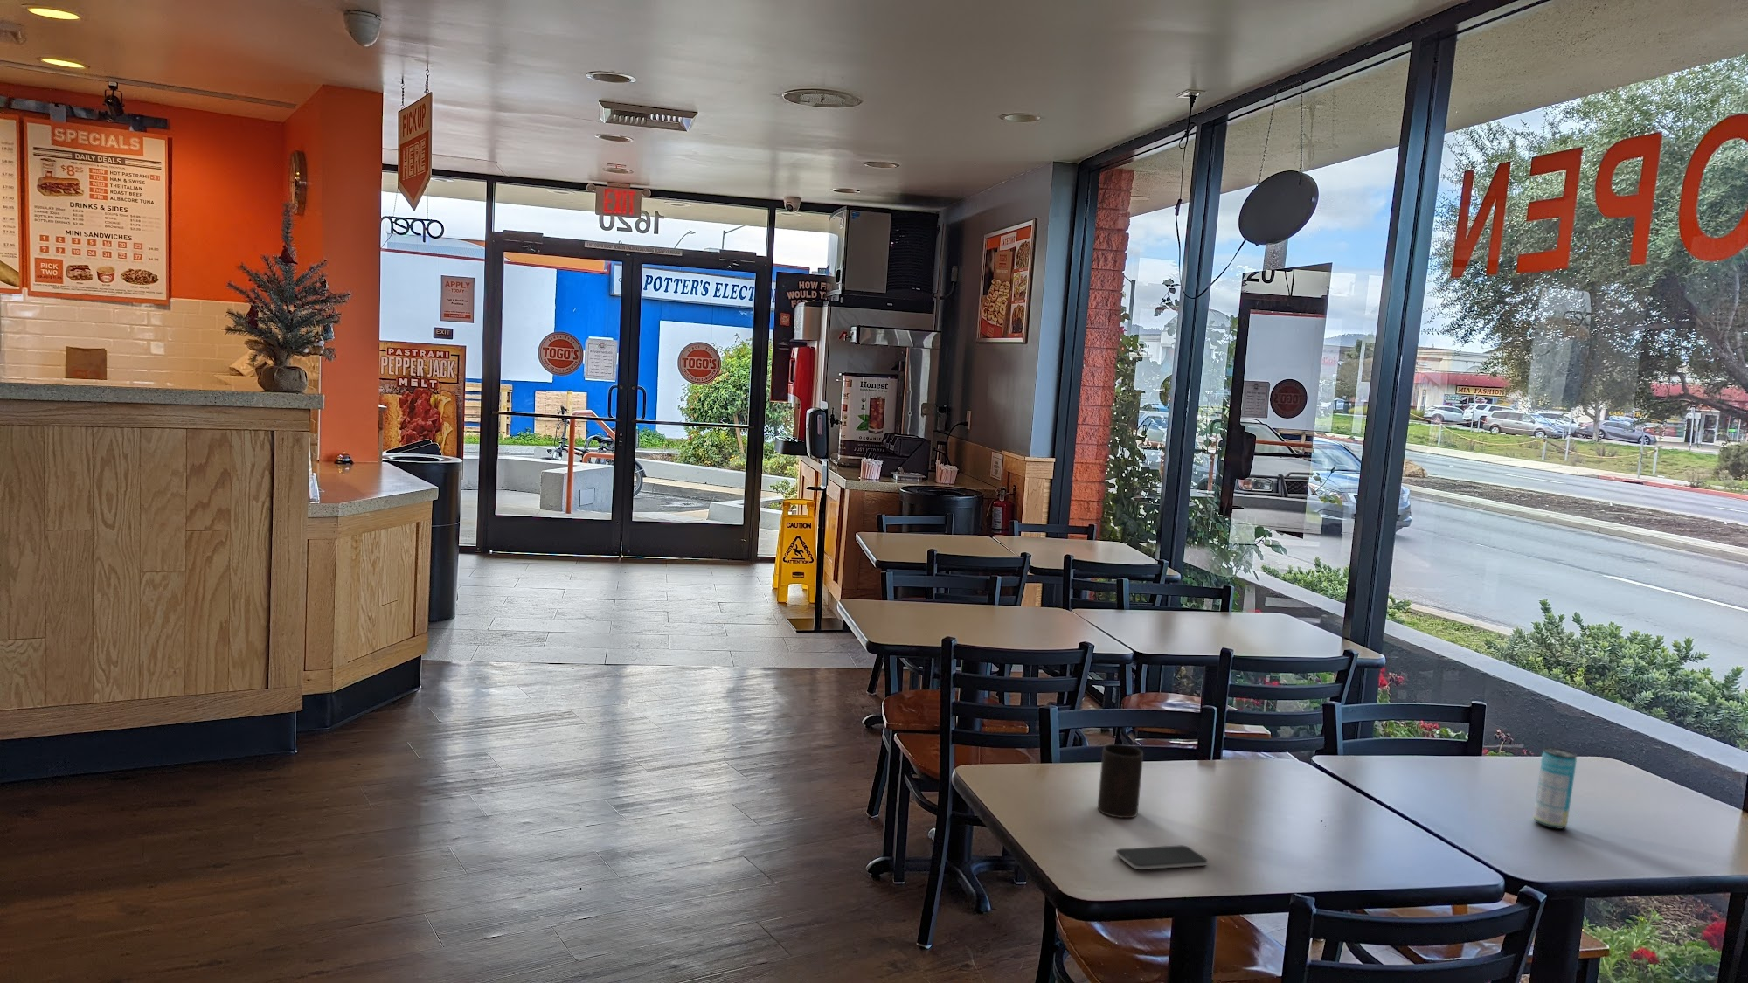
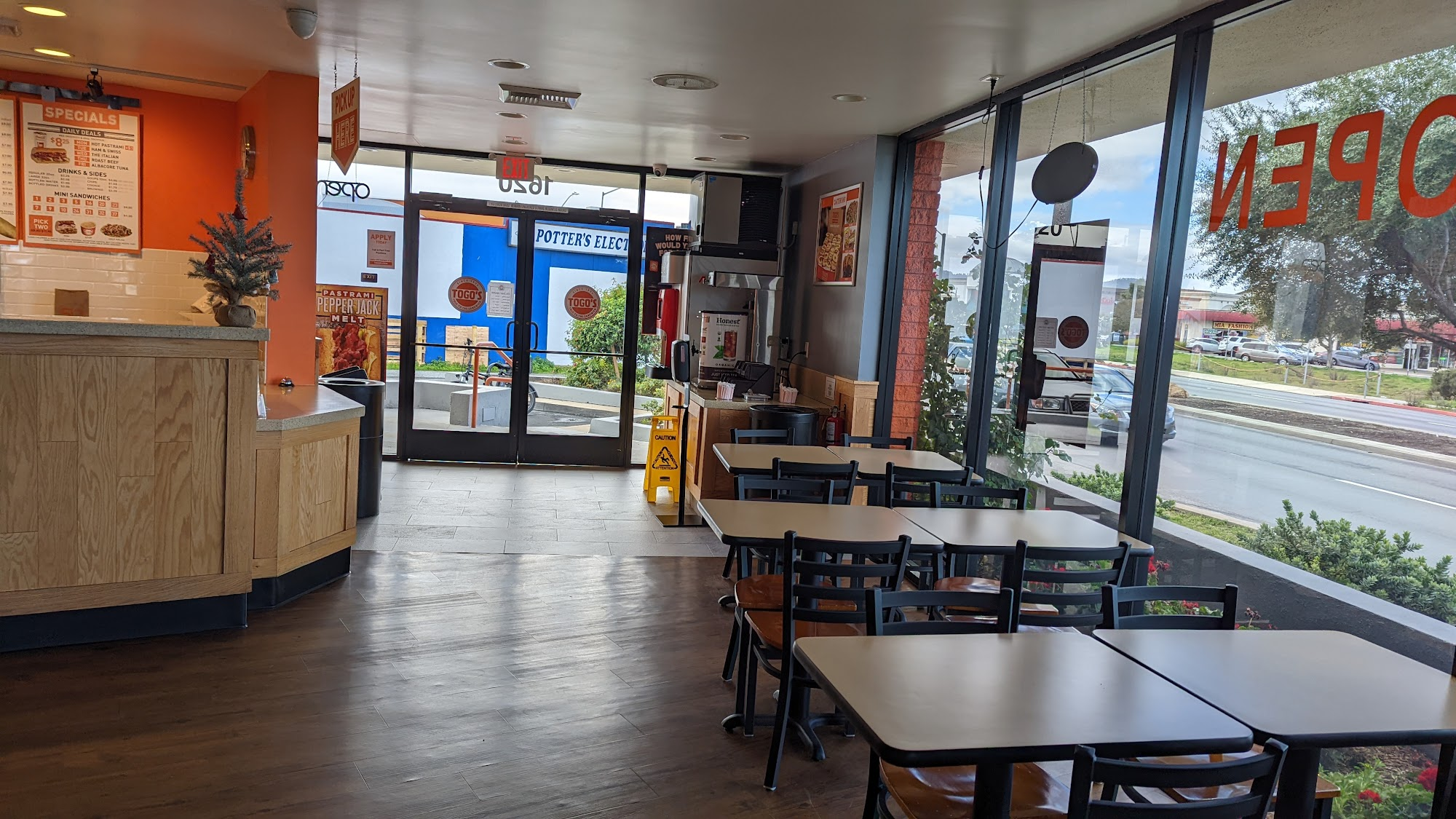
- cup (1120, 780)
- beverage can (1554, 789)
- smartphone (1161, 857)
